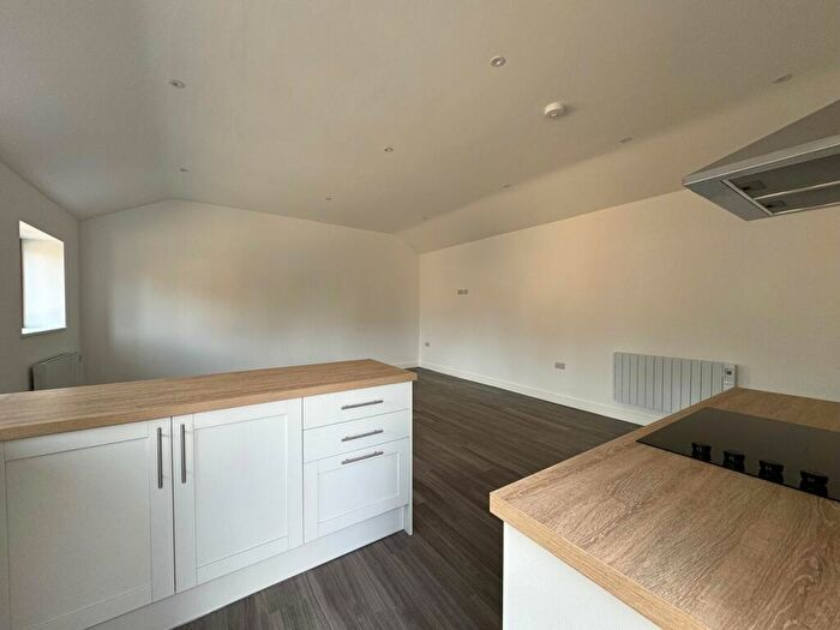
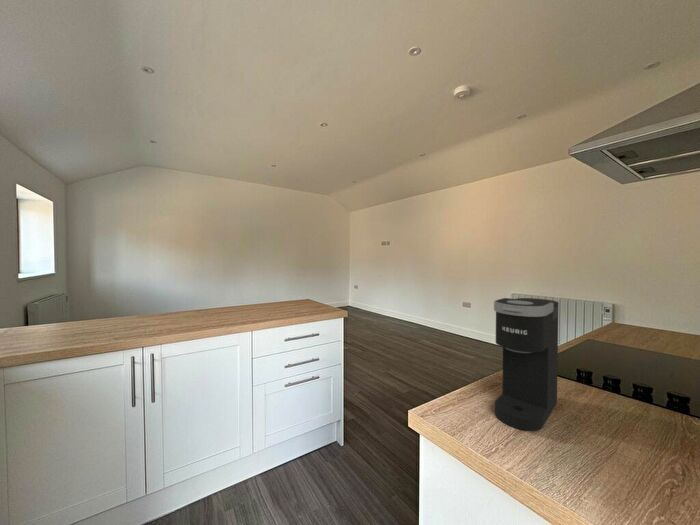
+ coffee maker (527, 353)
